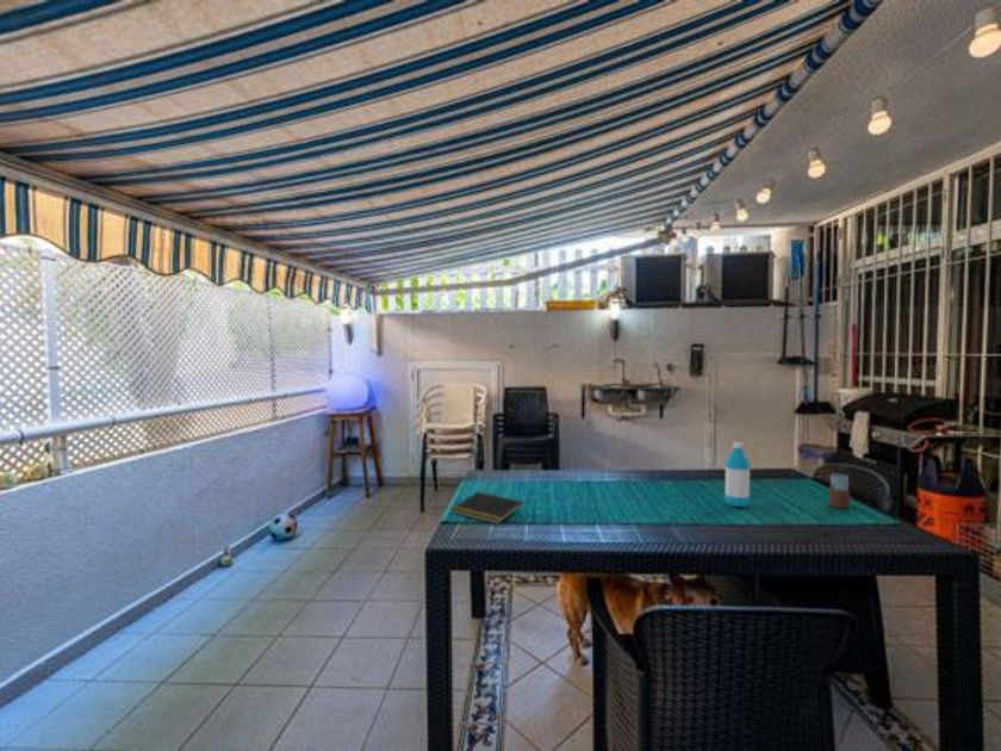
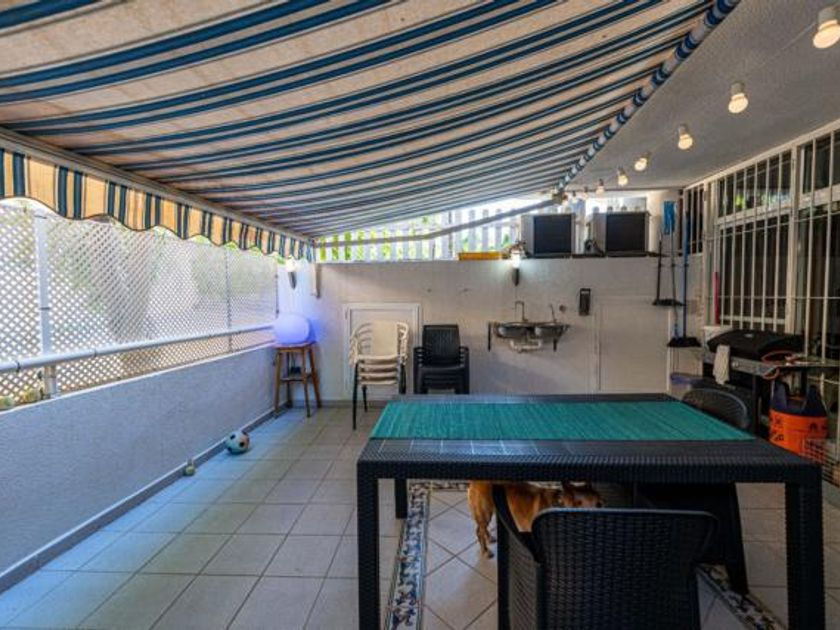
- drinking glass (841, 491)
- water bottle (736, 473)
- notepad (486, 507)
